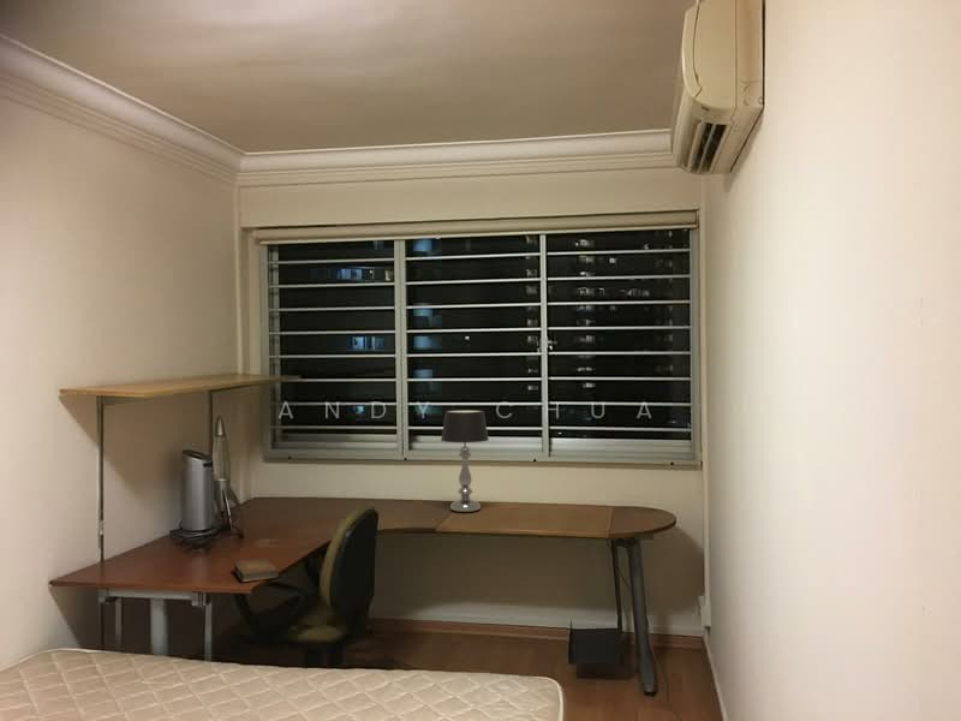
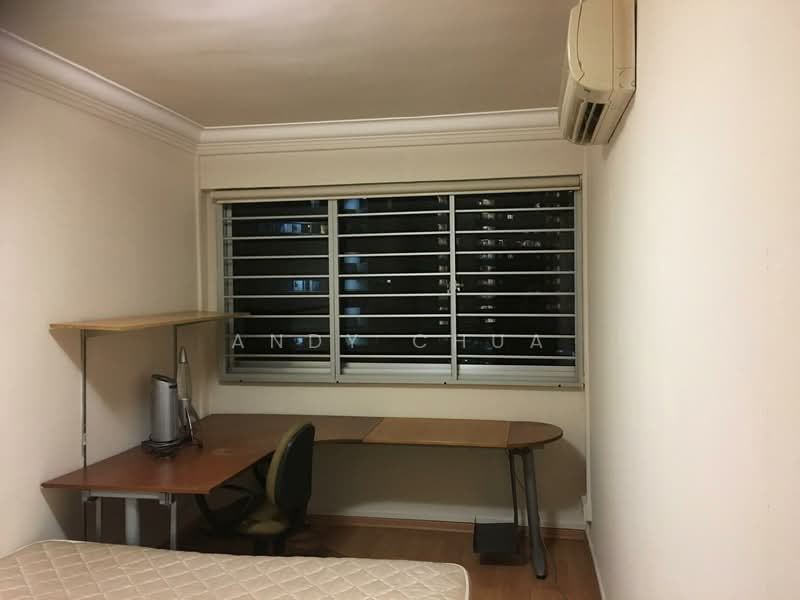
- table lamp (465, 460)
- book (255, 568)
